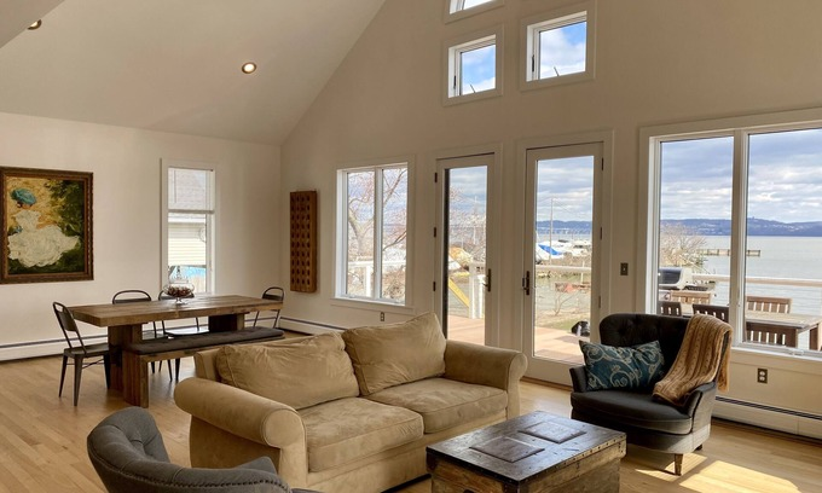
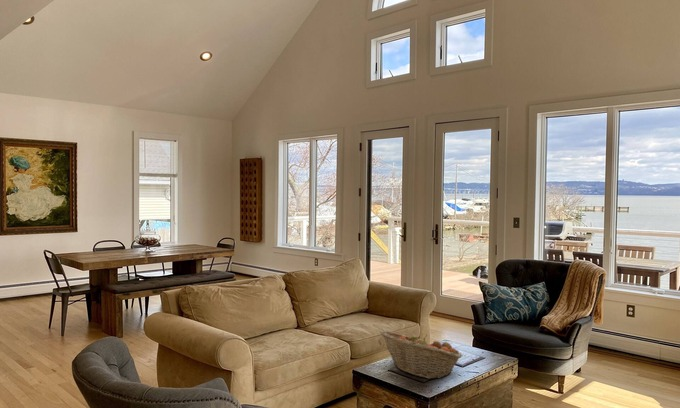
+ fruit basket (419, 350)
